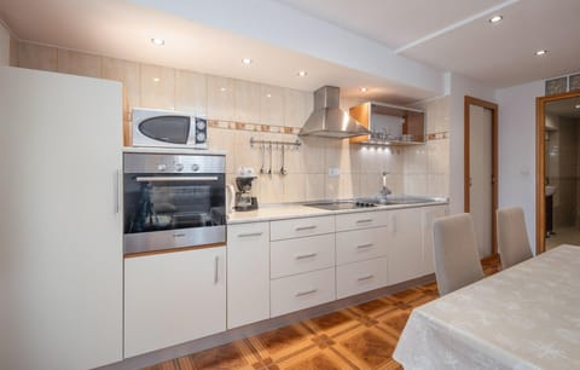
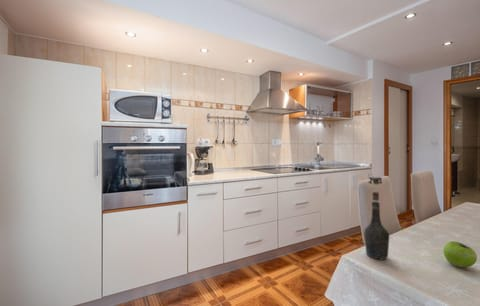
+ fruit (459, 254)
+ bottle (376, 216)
